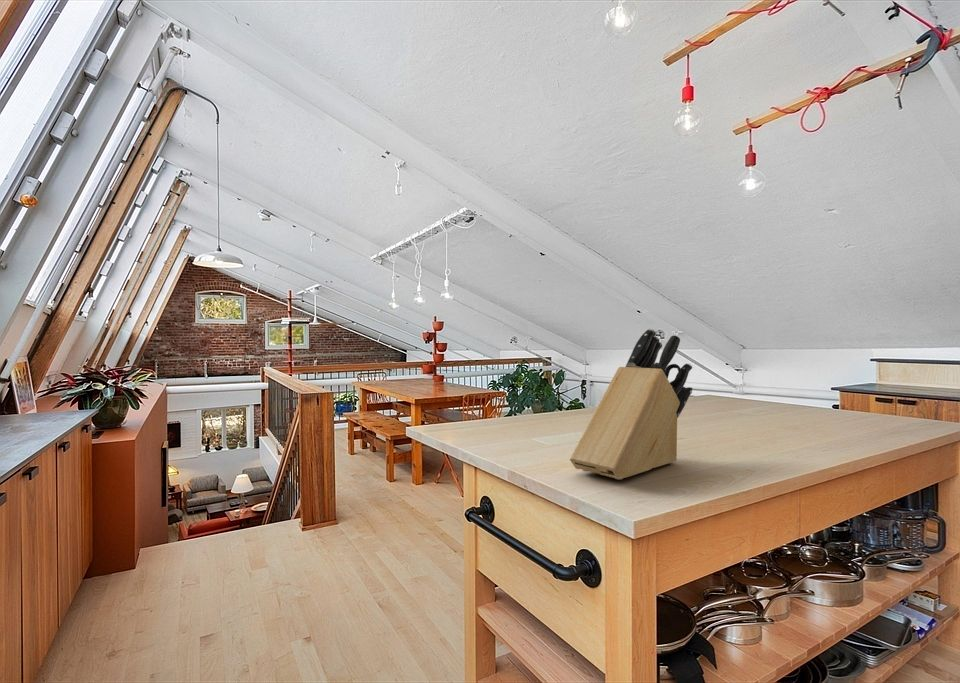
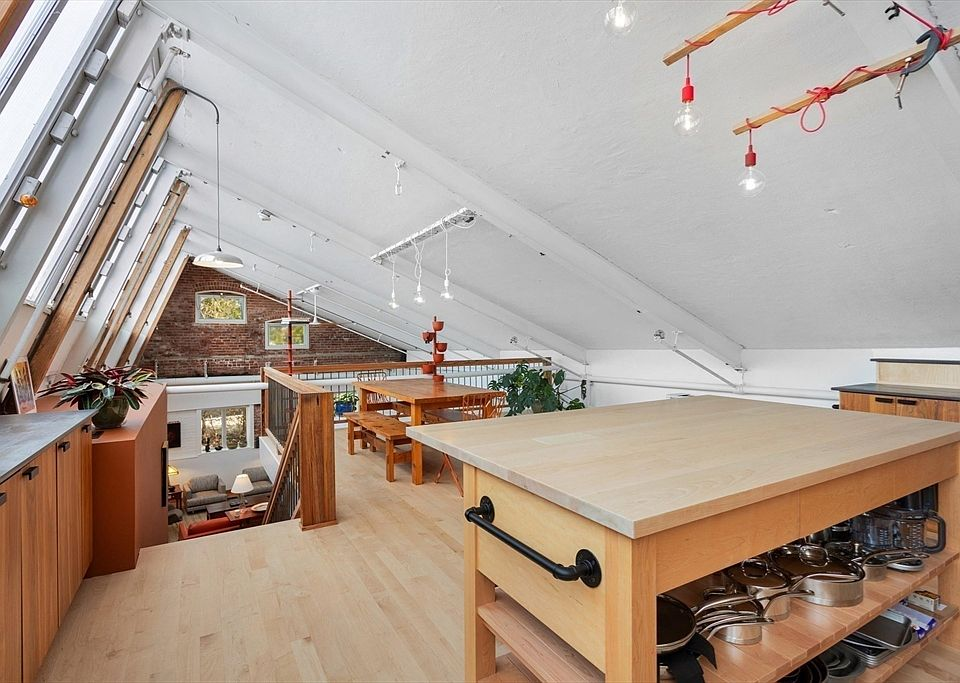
- knife block (636, 395)
